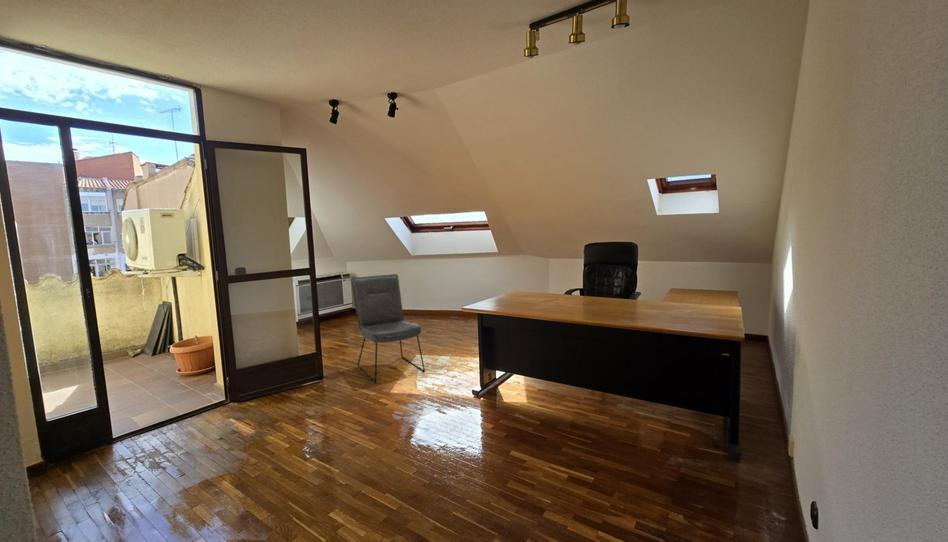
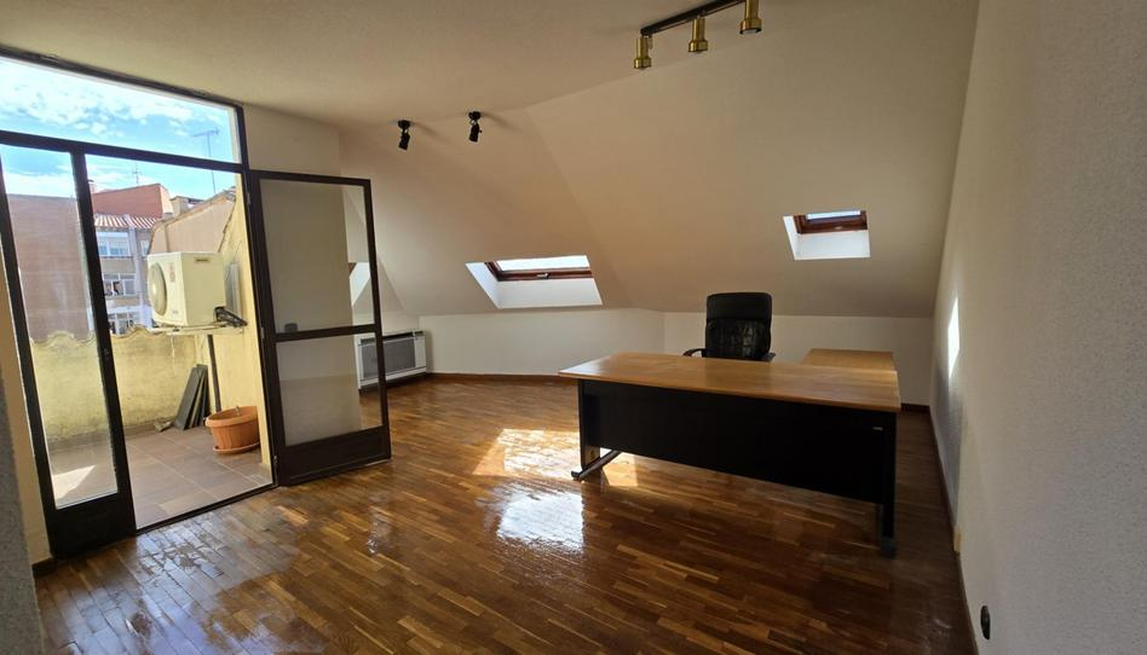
- chair (386, 323)
